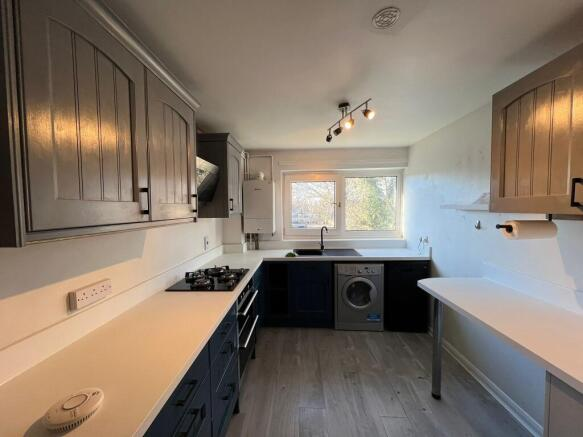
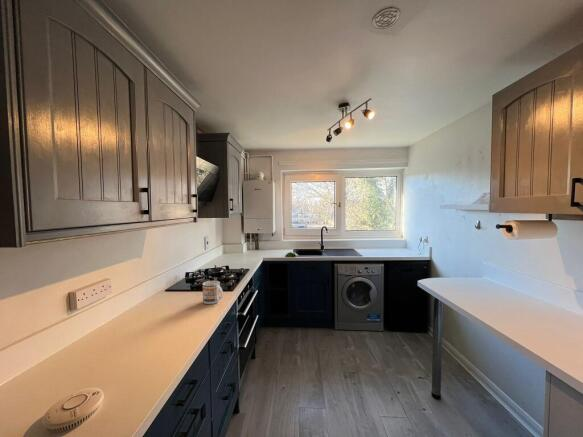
+ mug (212, 292)
